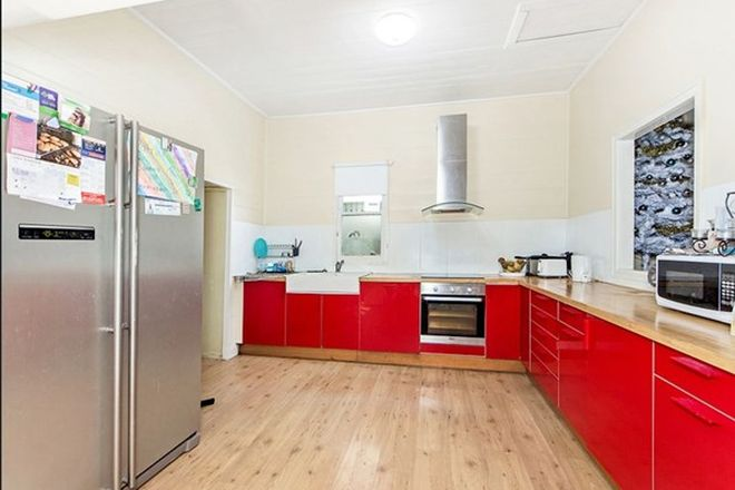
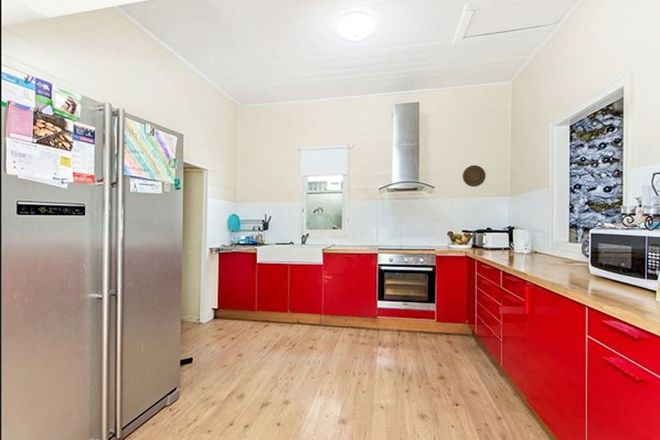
+ decorative plate (474, 175)
